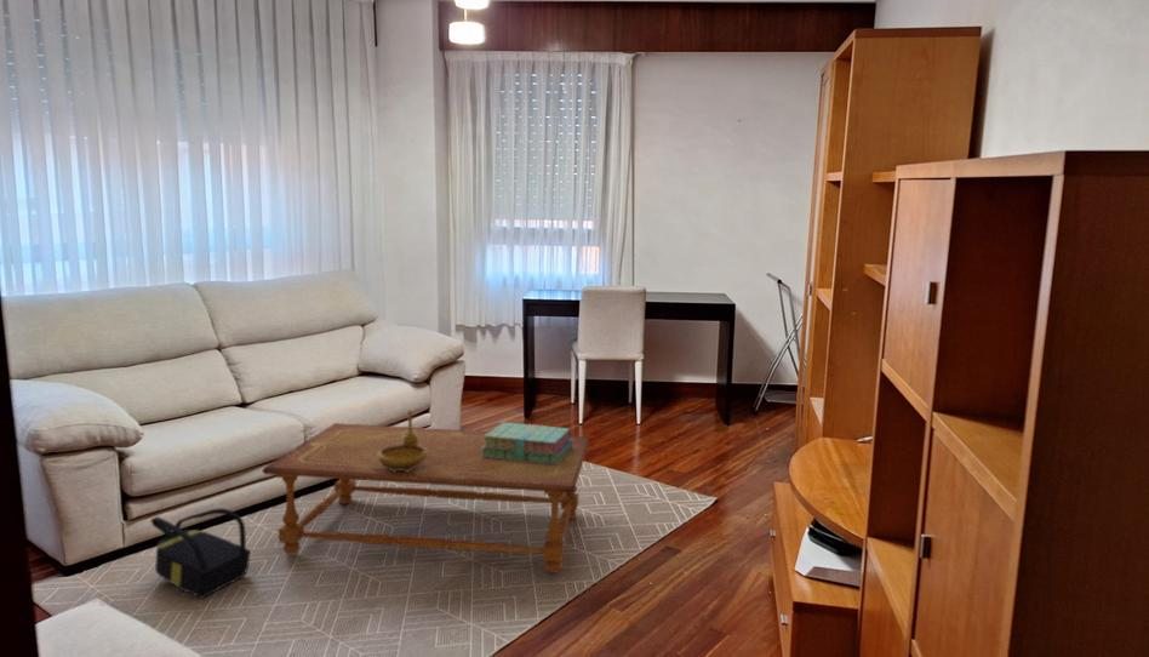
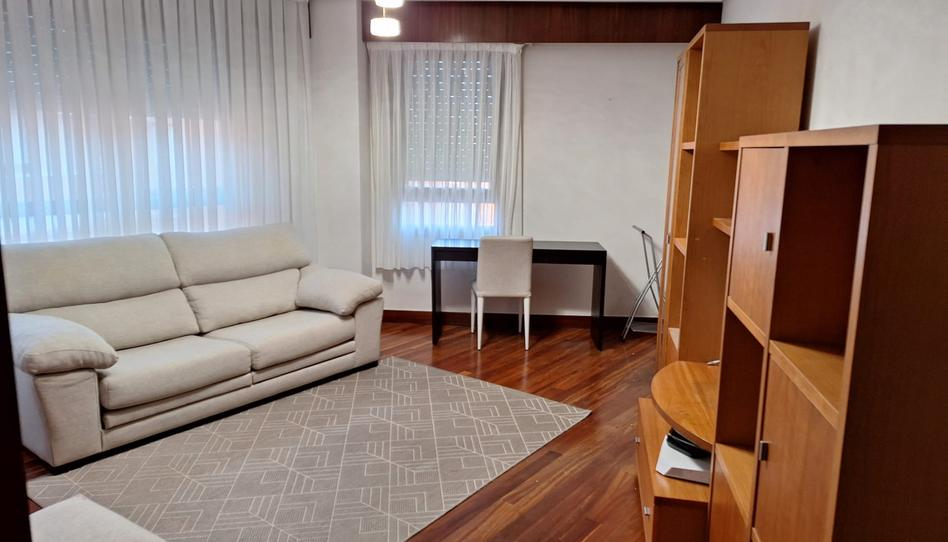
- stack of books (527, 441)
- backpack (192, 544)
- decorative bowl (405, 439)
- coffee table (439, 492)
